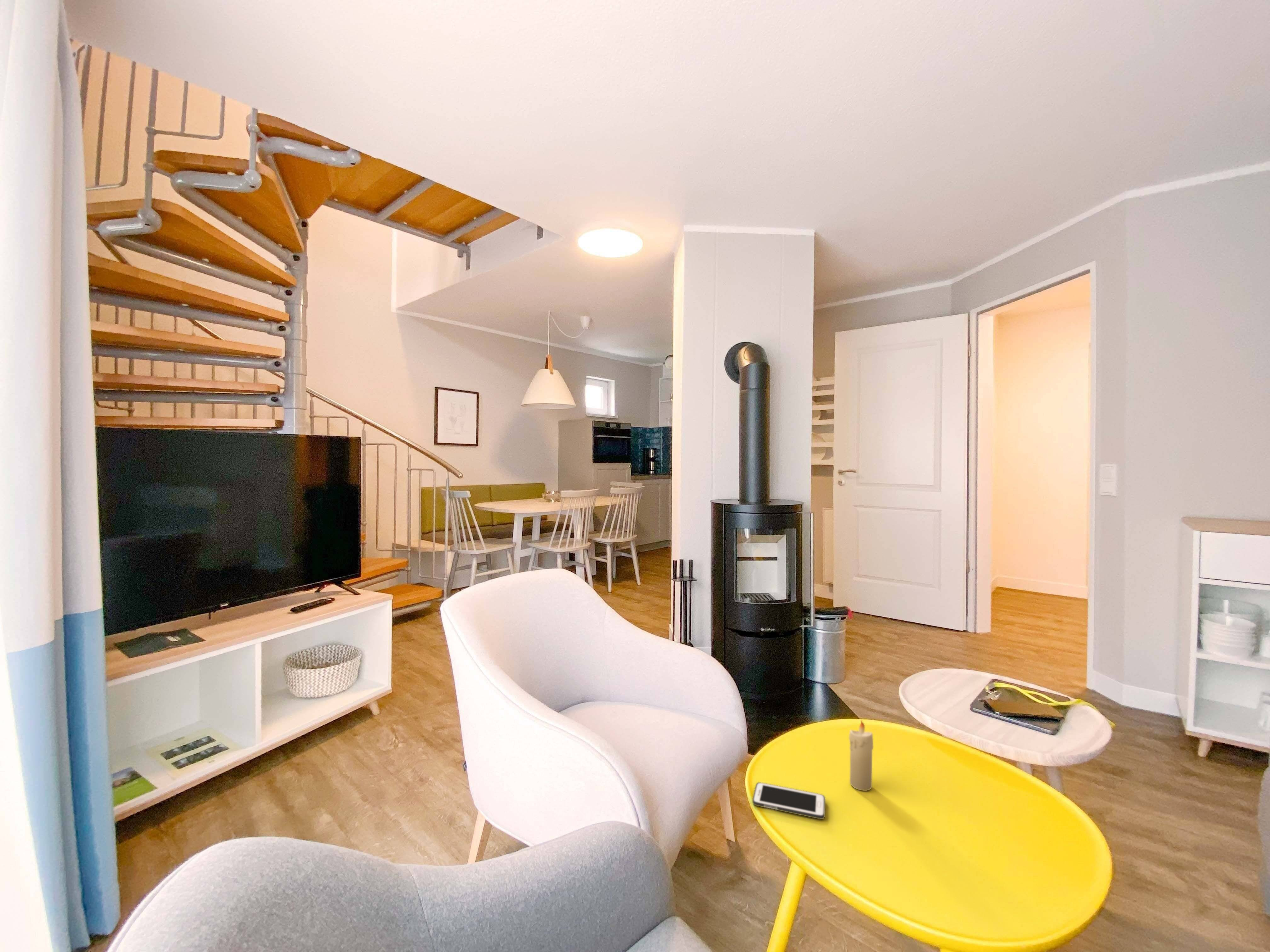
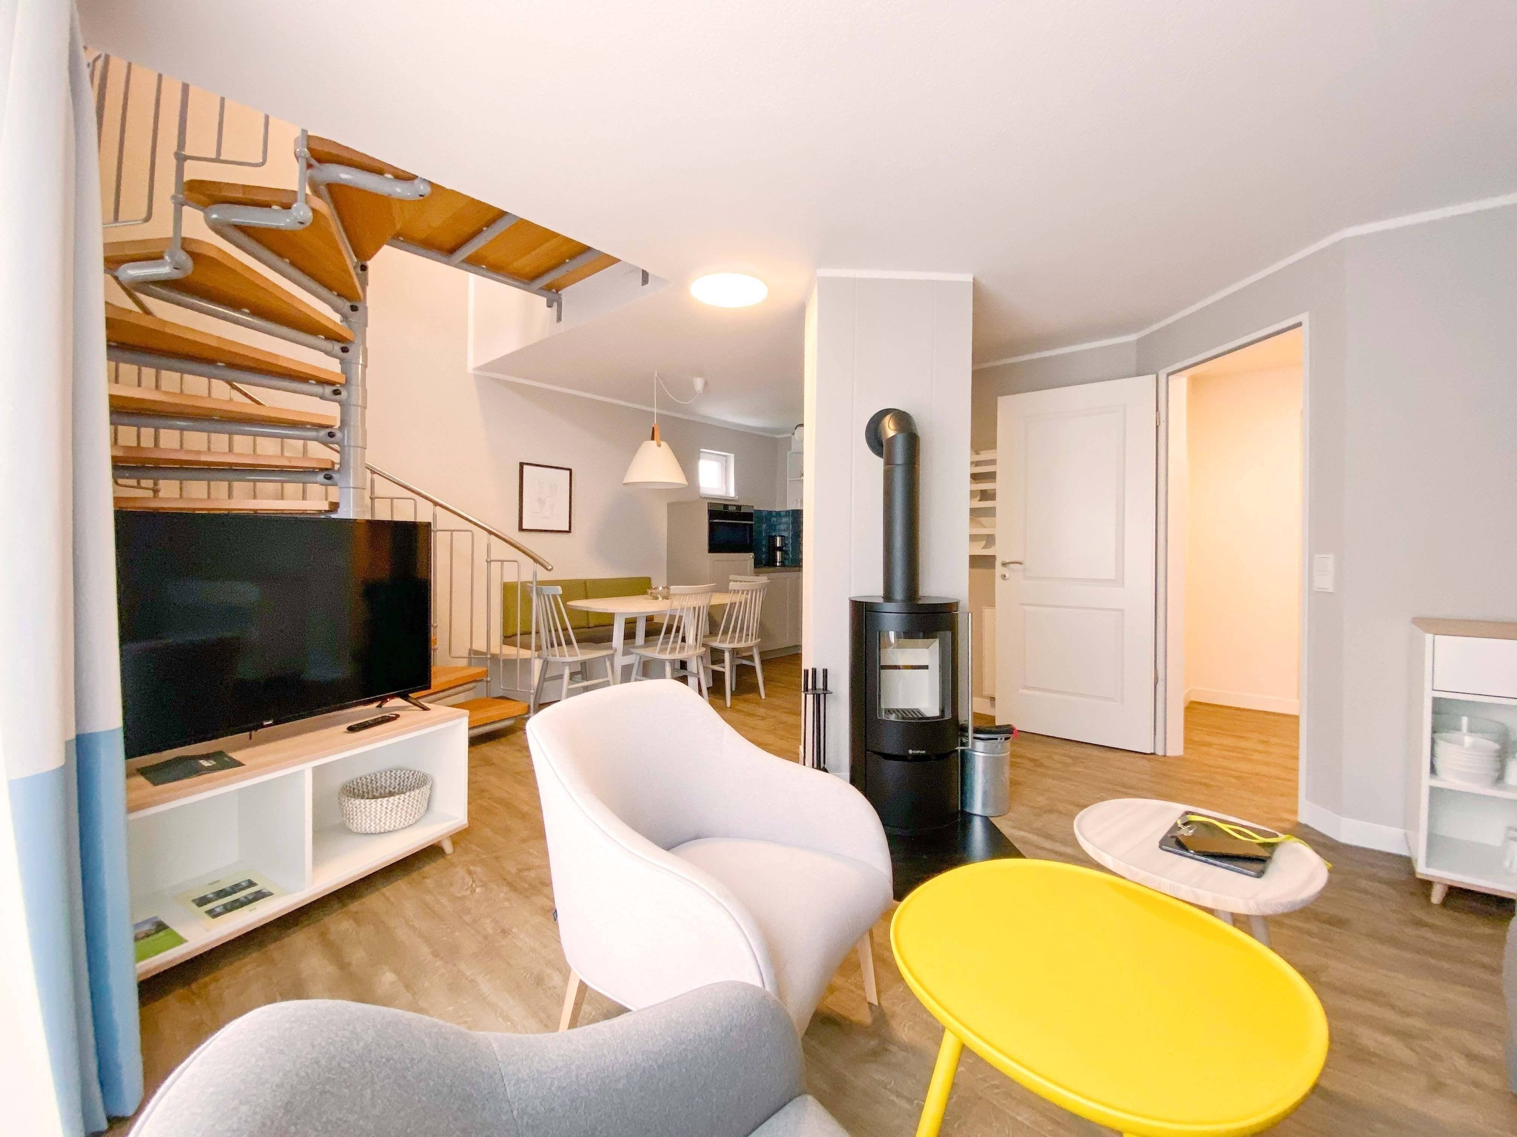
- candle (861, 752)
- cell phone (789, 800)
